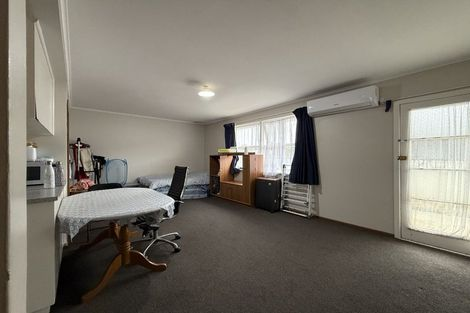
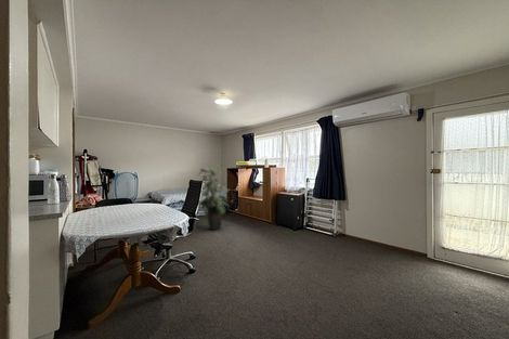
+ indoor plant (213, 197)
